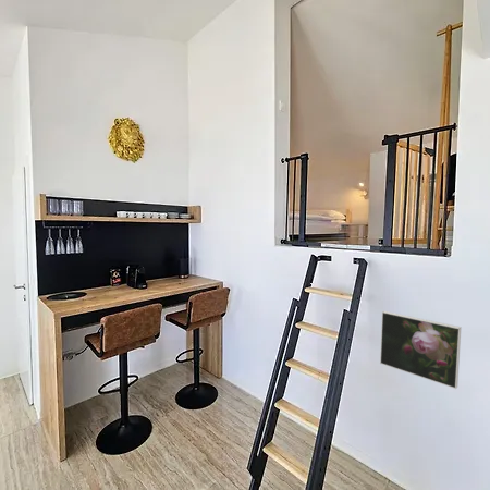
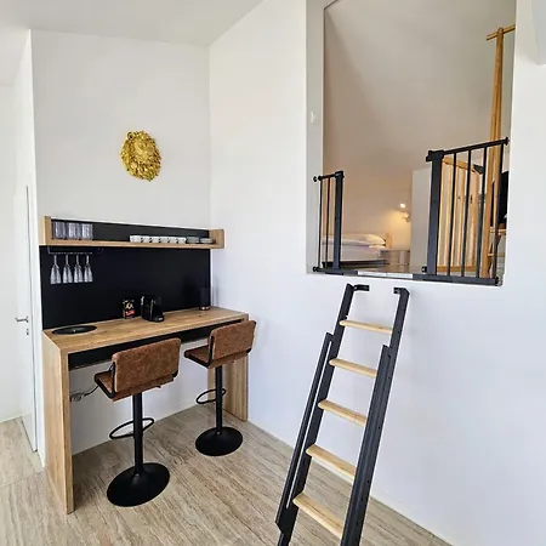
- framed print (417, 346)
